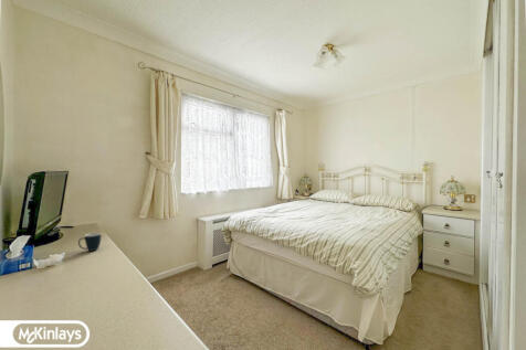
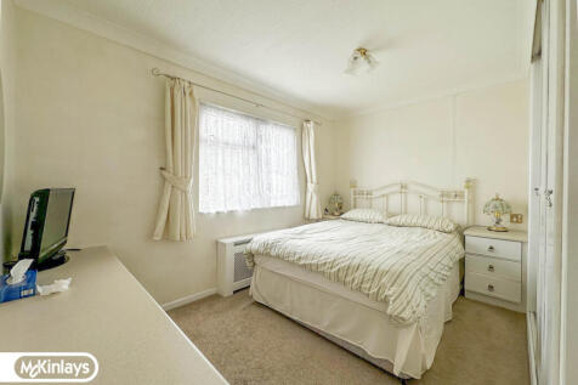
- mug (90, 242)
